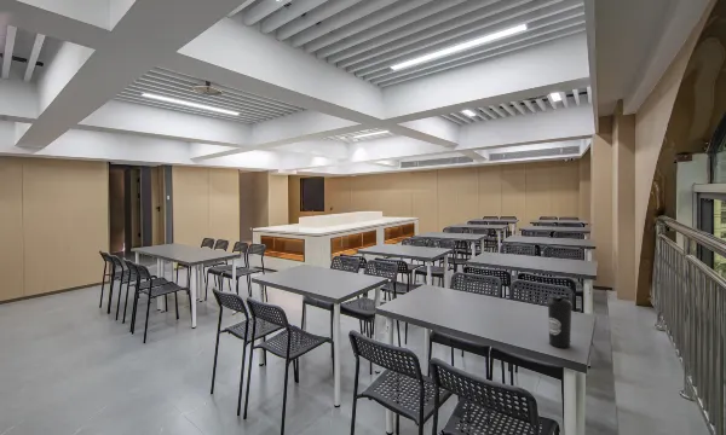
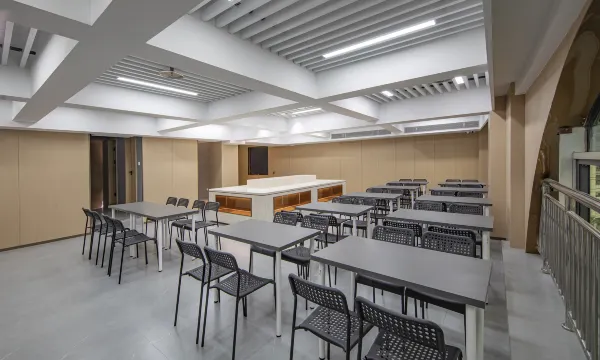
- water bottle (559, 320)
